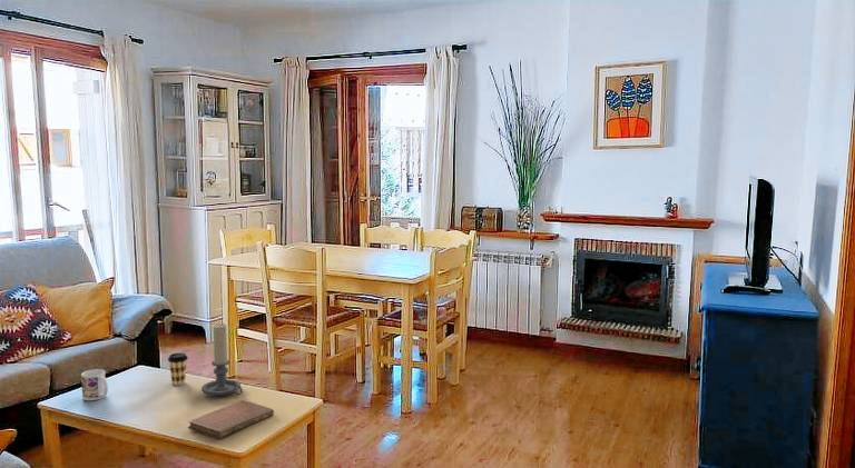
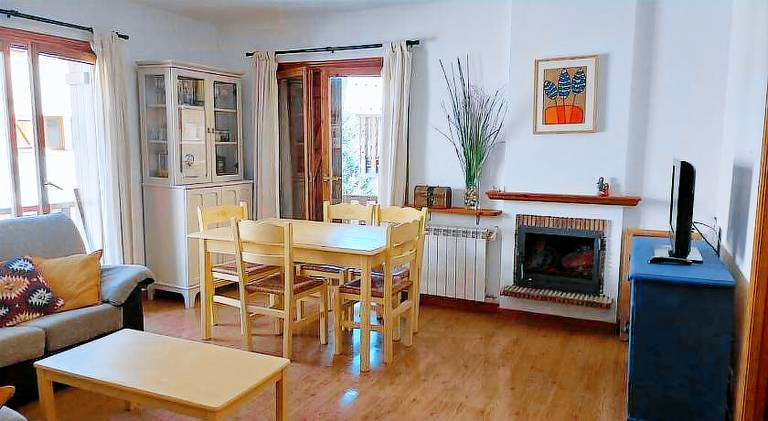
- candle holder (223, 358)
- mug (96, 385)
- coffee cup (178, 369)
- notebook (232, 418)
